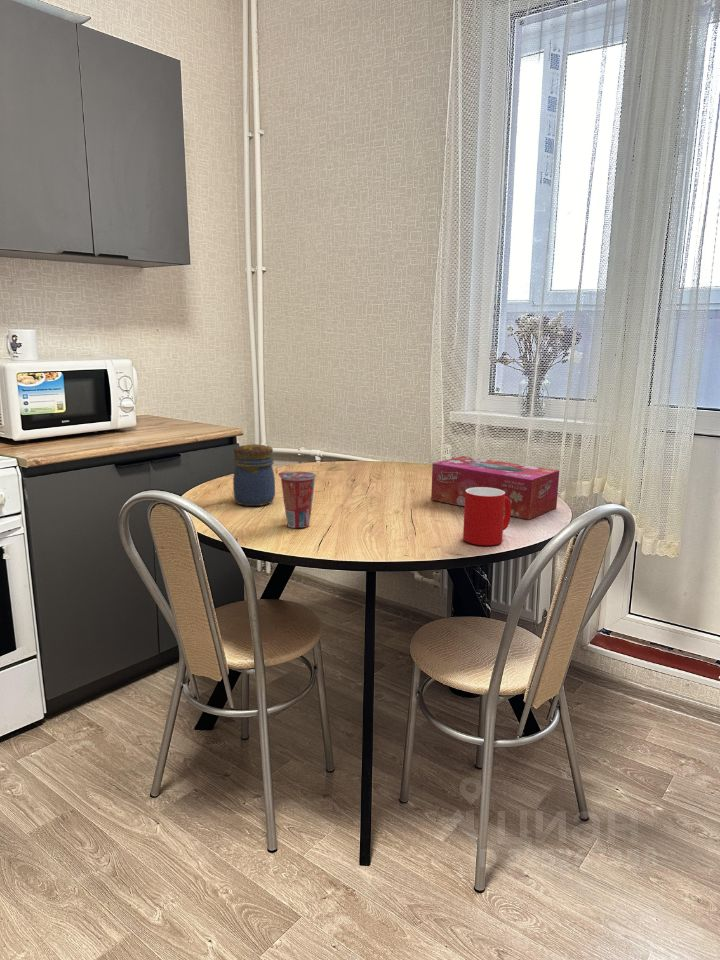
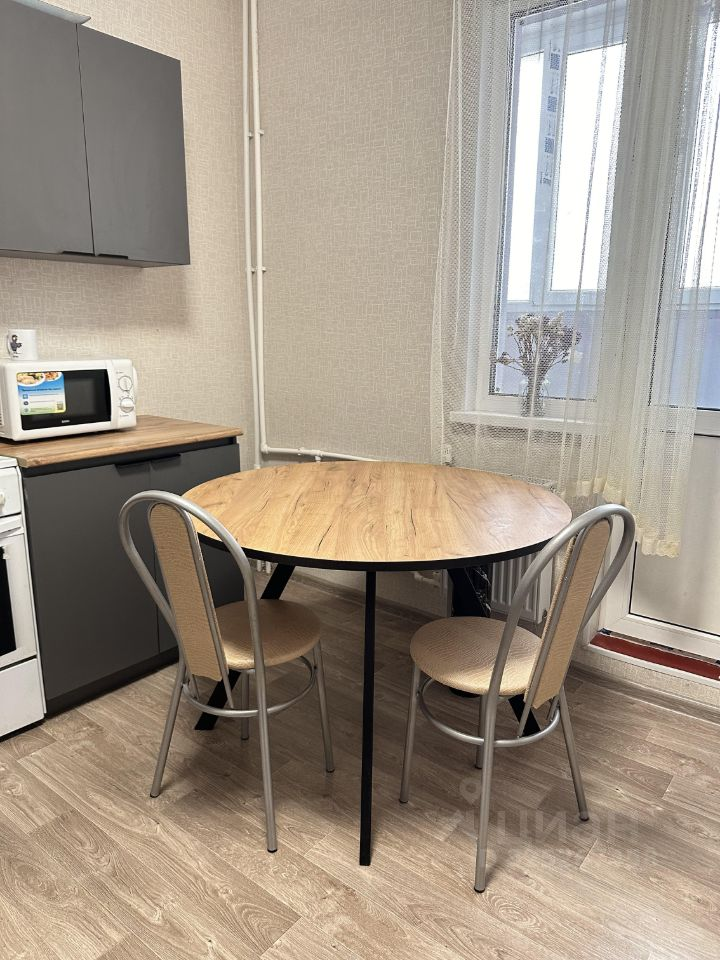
- cup (296, 500)
- tissue box (493, 485)
- cup (489, 514)
- jar (254, 473)
